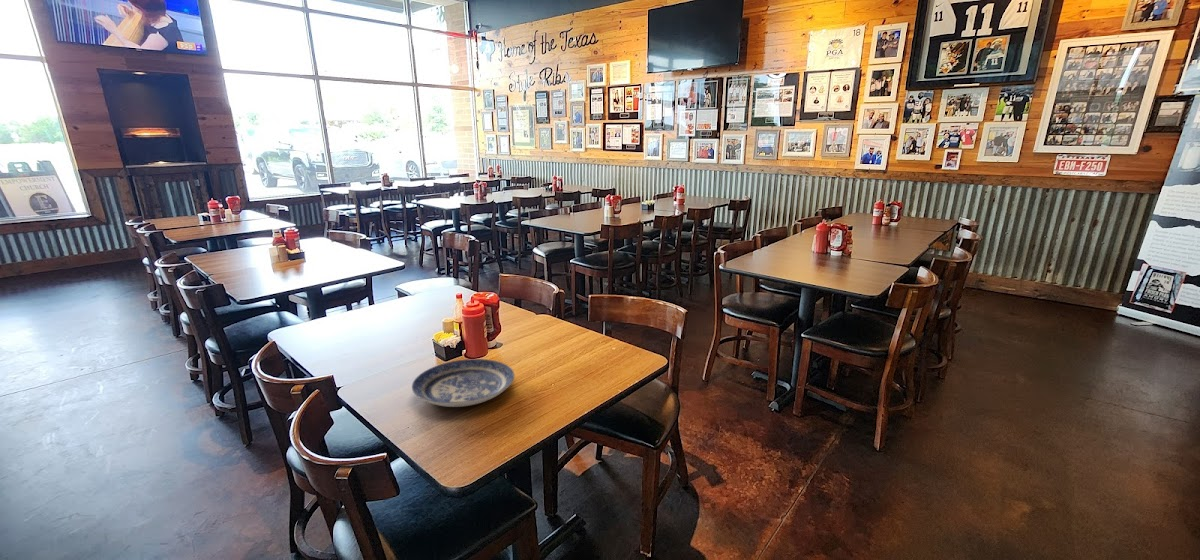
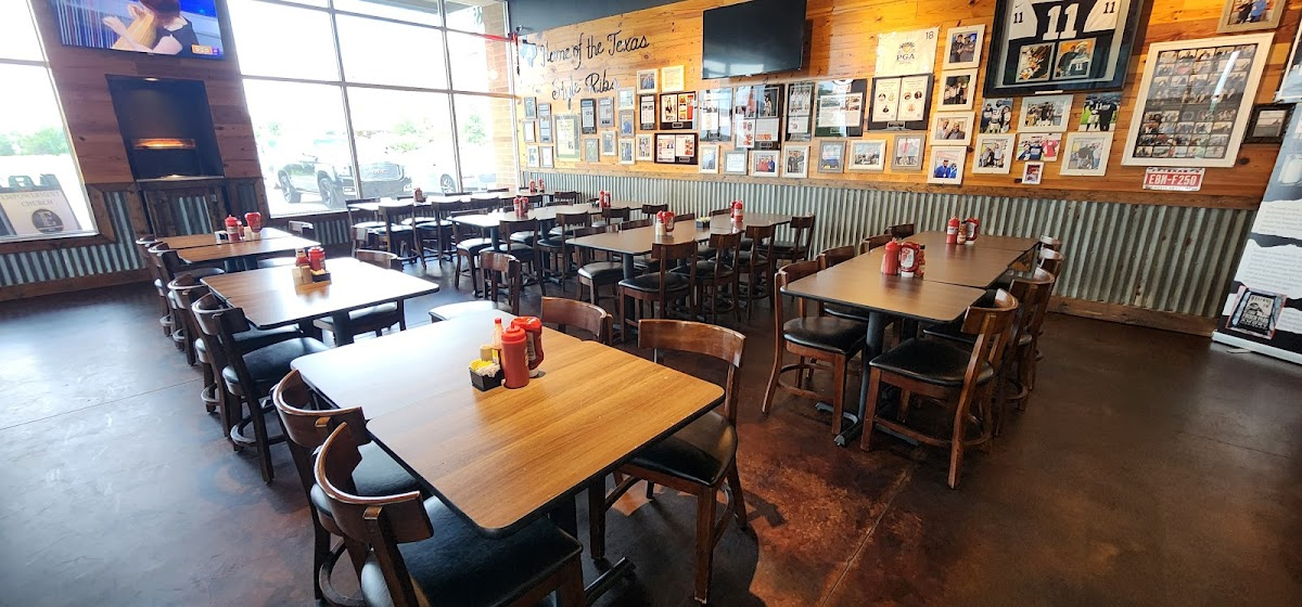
- plate (464, 385)
